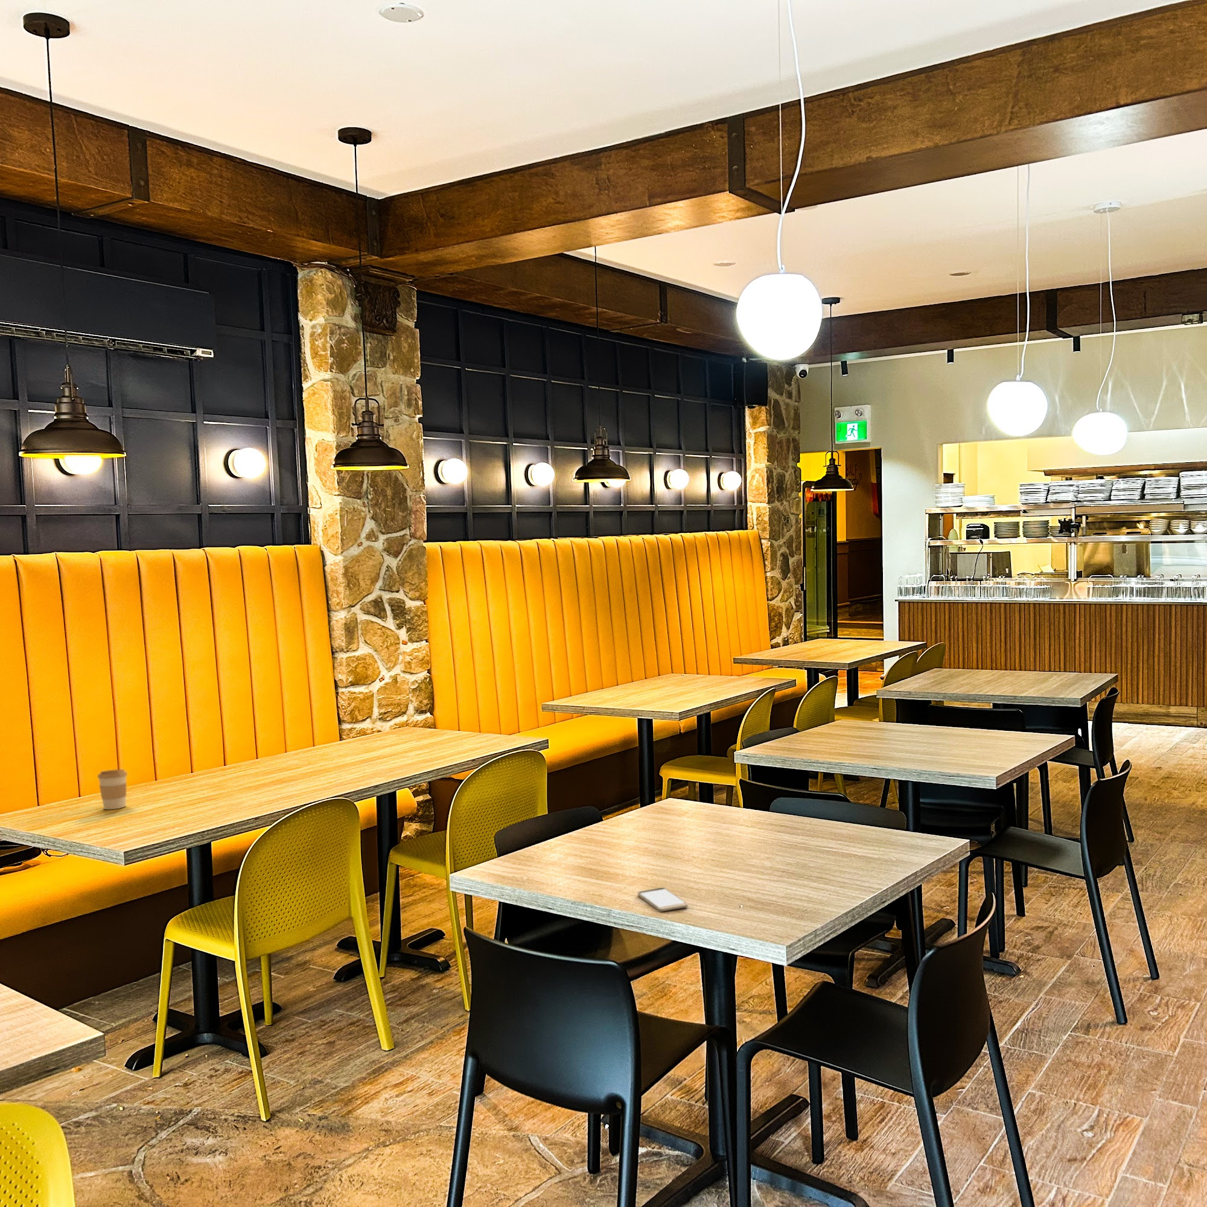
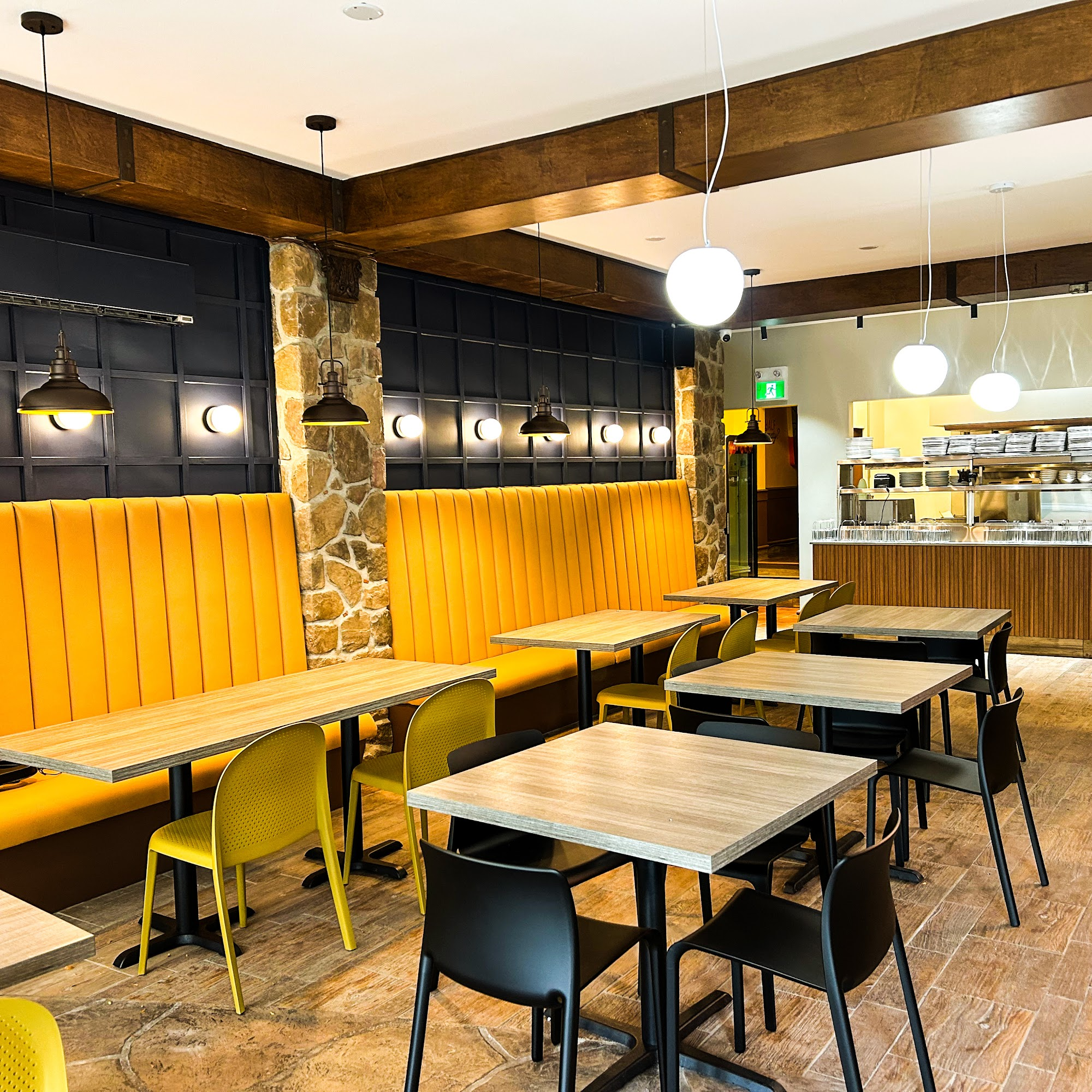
- smartphone (662, 900)
- coffee cup (114, 788)
